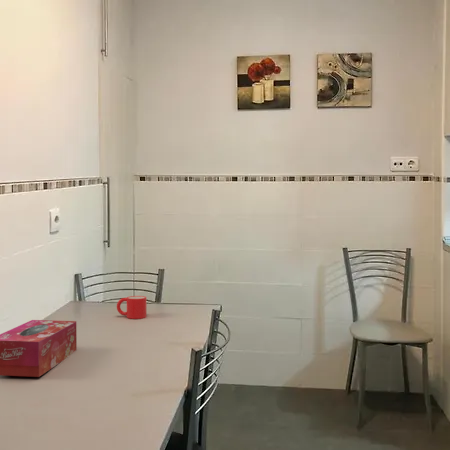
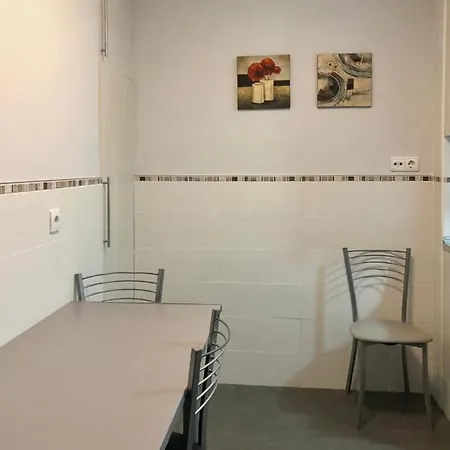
- mug (131, 307)
- tissue box (35, 346)
